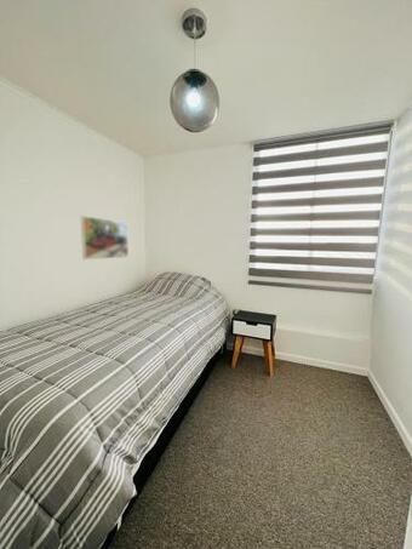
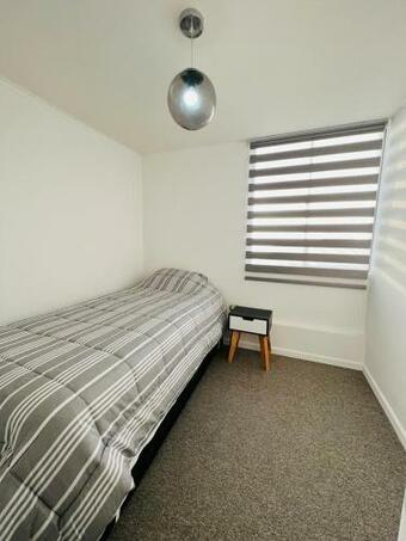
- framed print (107, 239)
